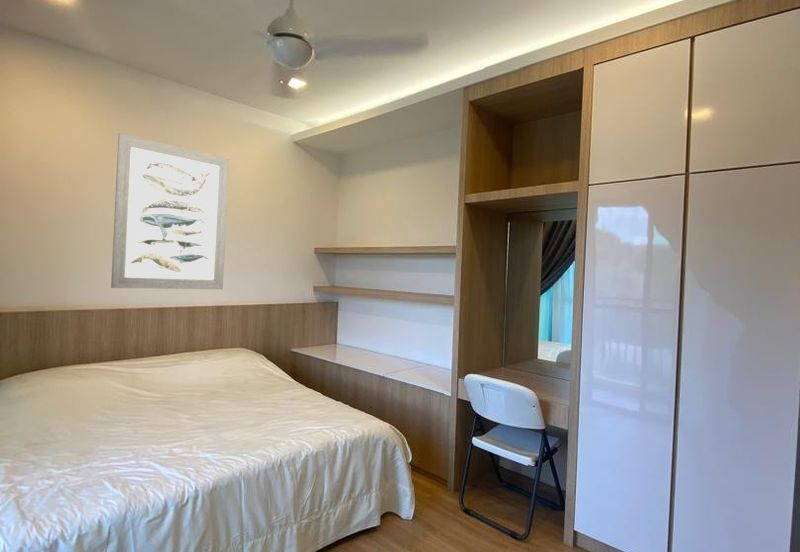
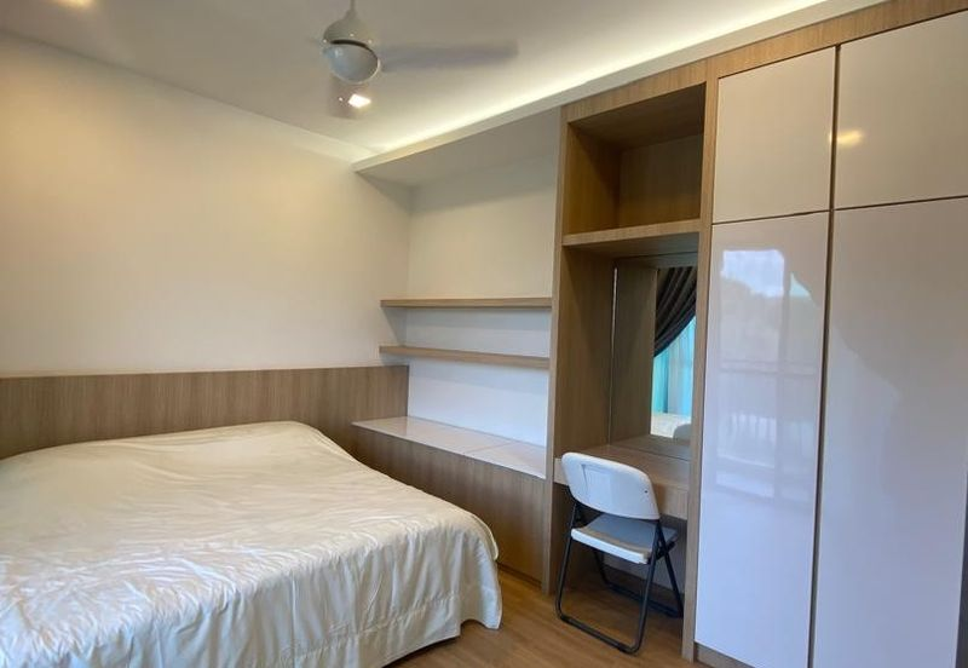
- wall art (175, 217)
